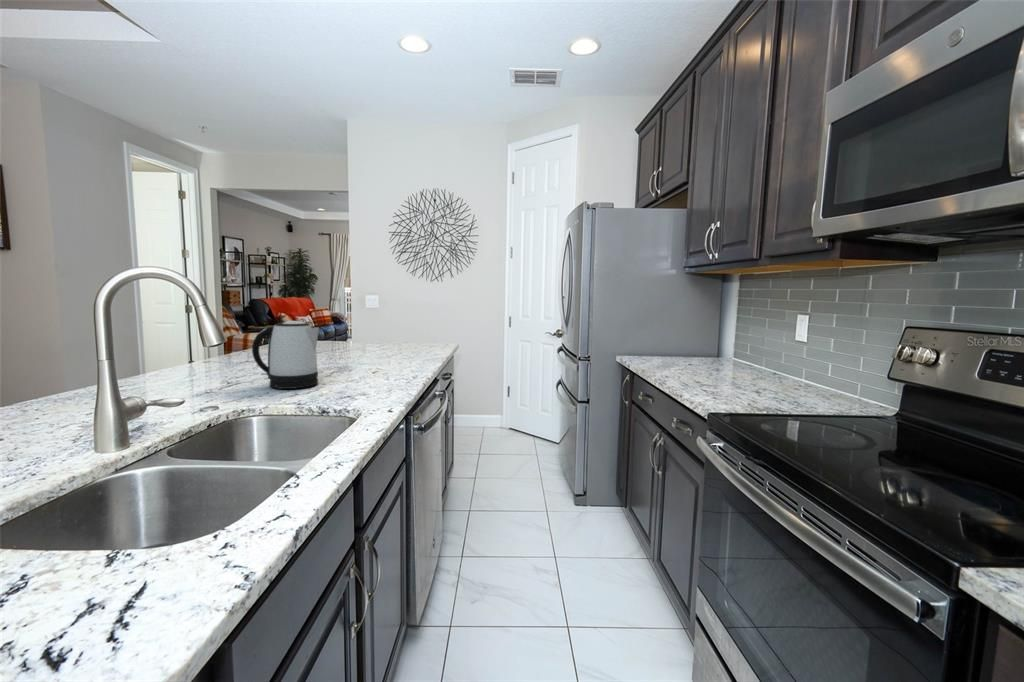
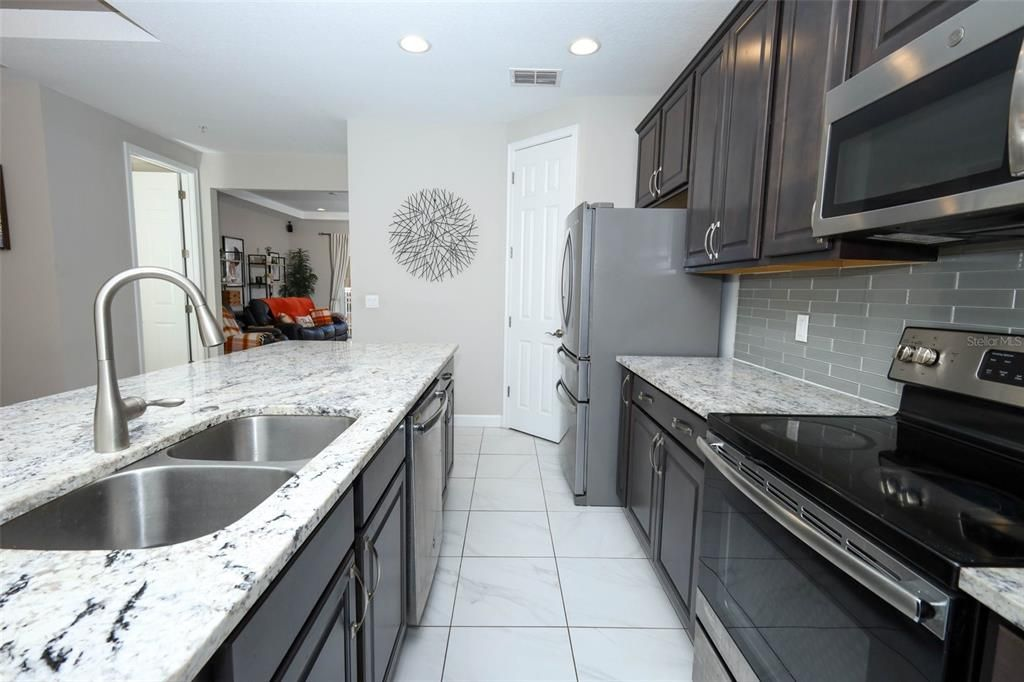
- kettle (286, 353)
